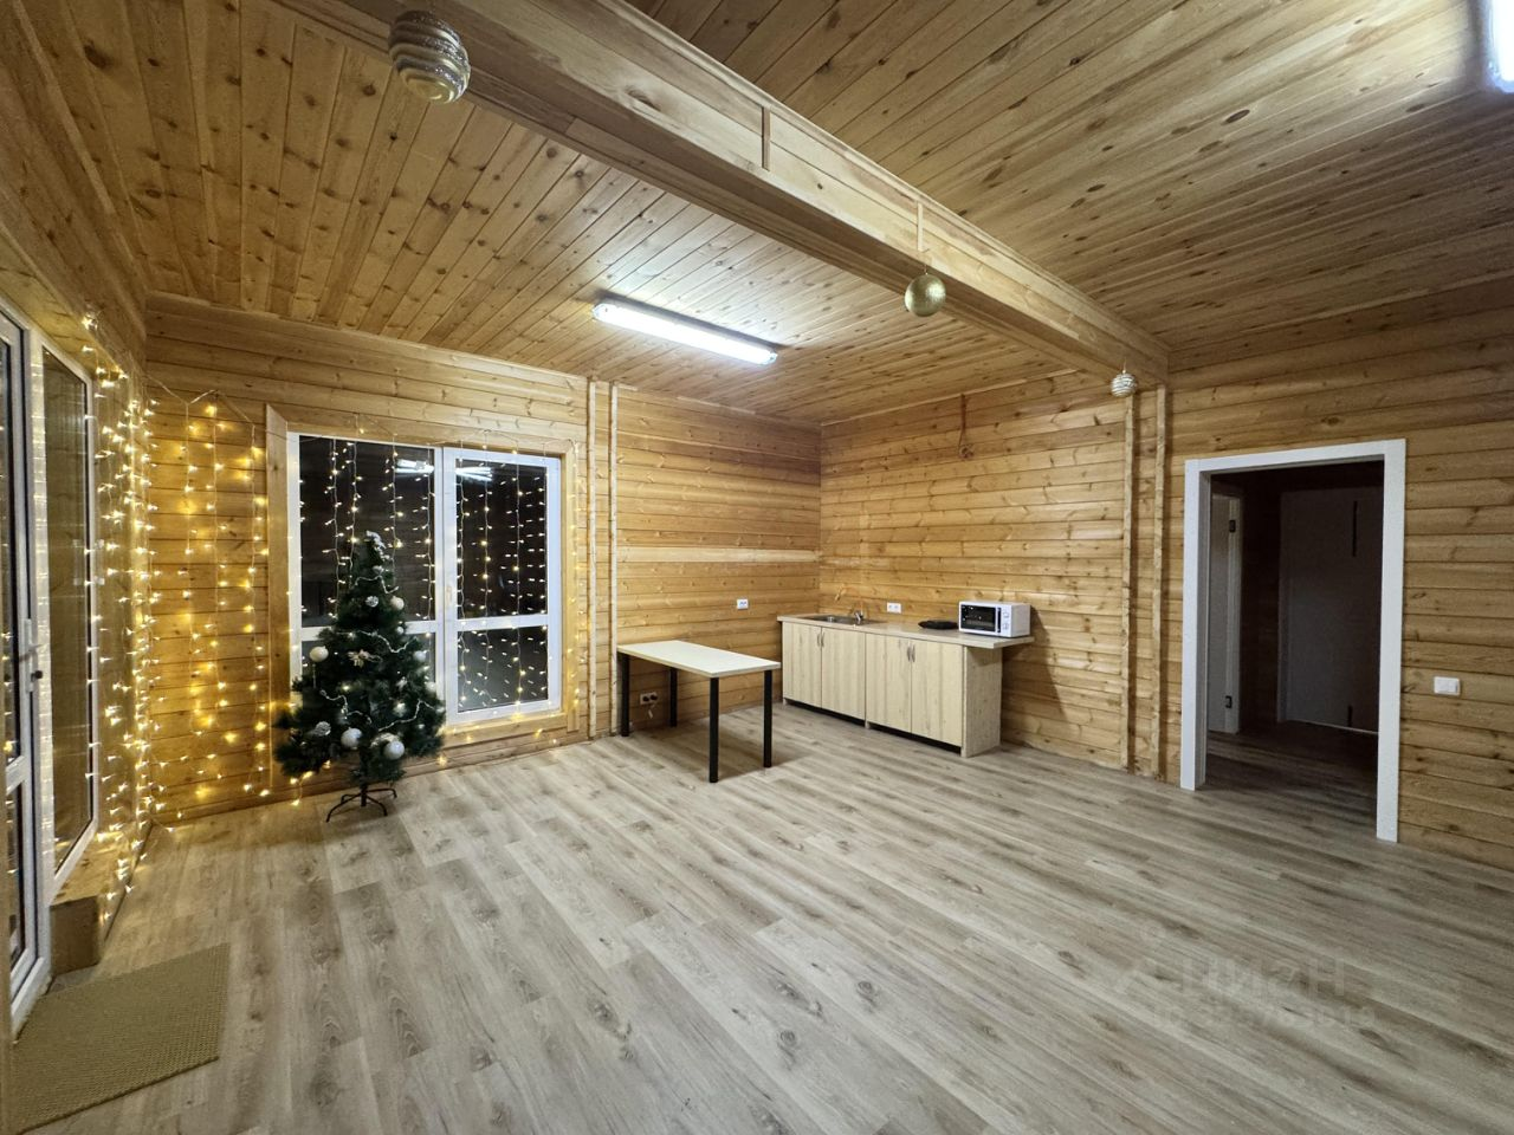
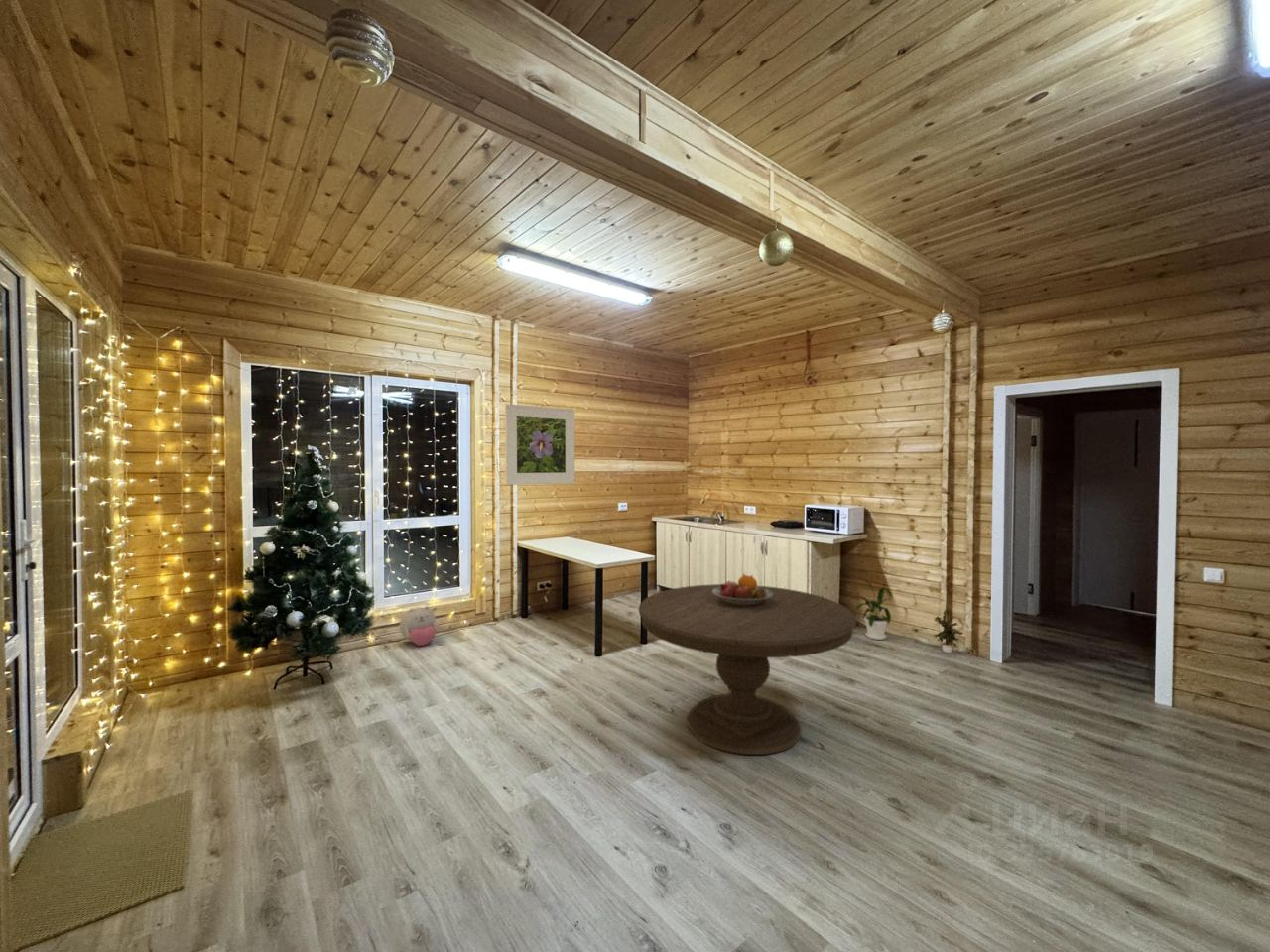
+ fruit bowl (742, 589)
+ house plant (874, 608)
+ dining table (742, 665)
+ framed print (541, 445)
+ plush toy (419, 625)
+ potted plant (946, 632)
